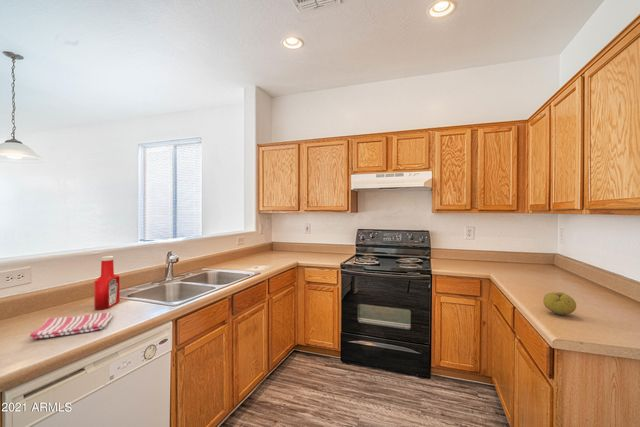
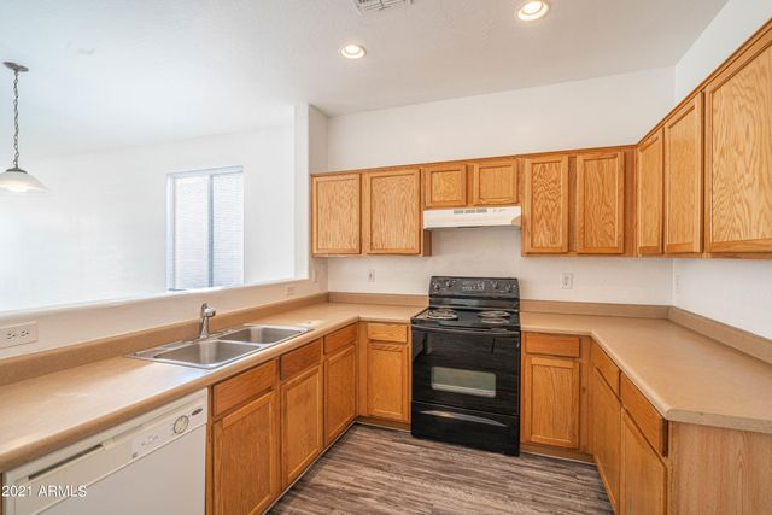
- fruit (559, 303)
- soap bottle (107, 280)
- dish towel (75, 323)
